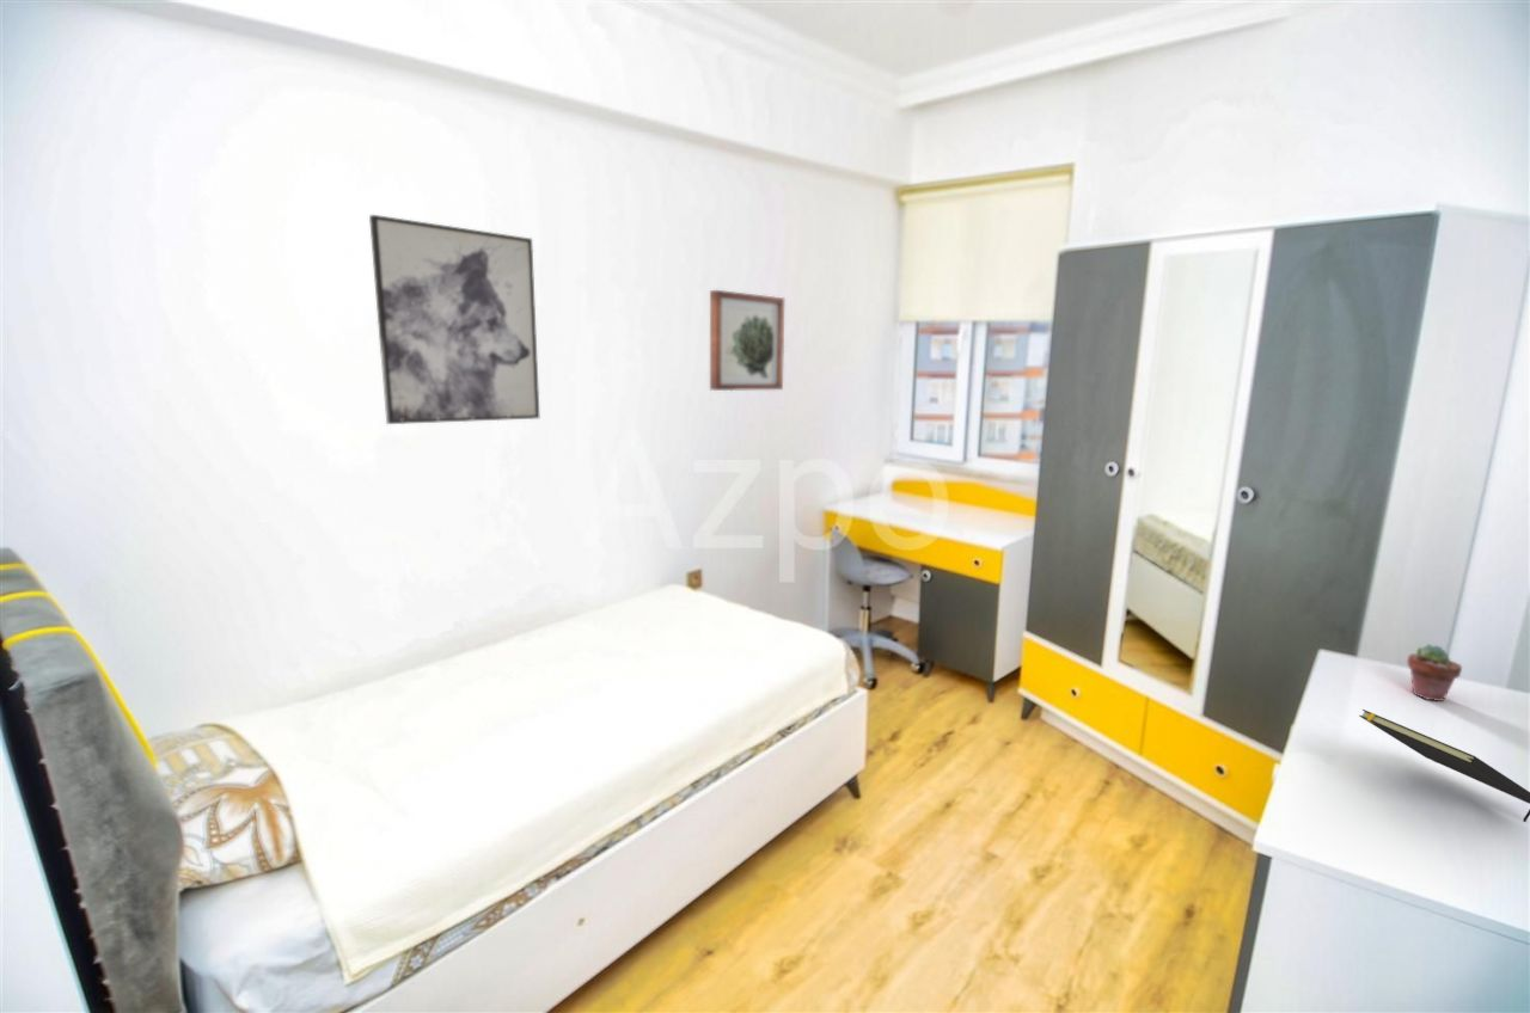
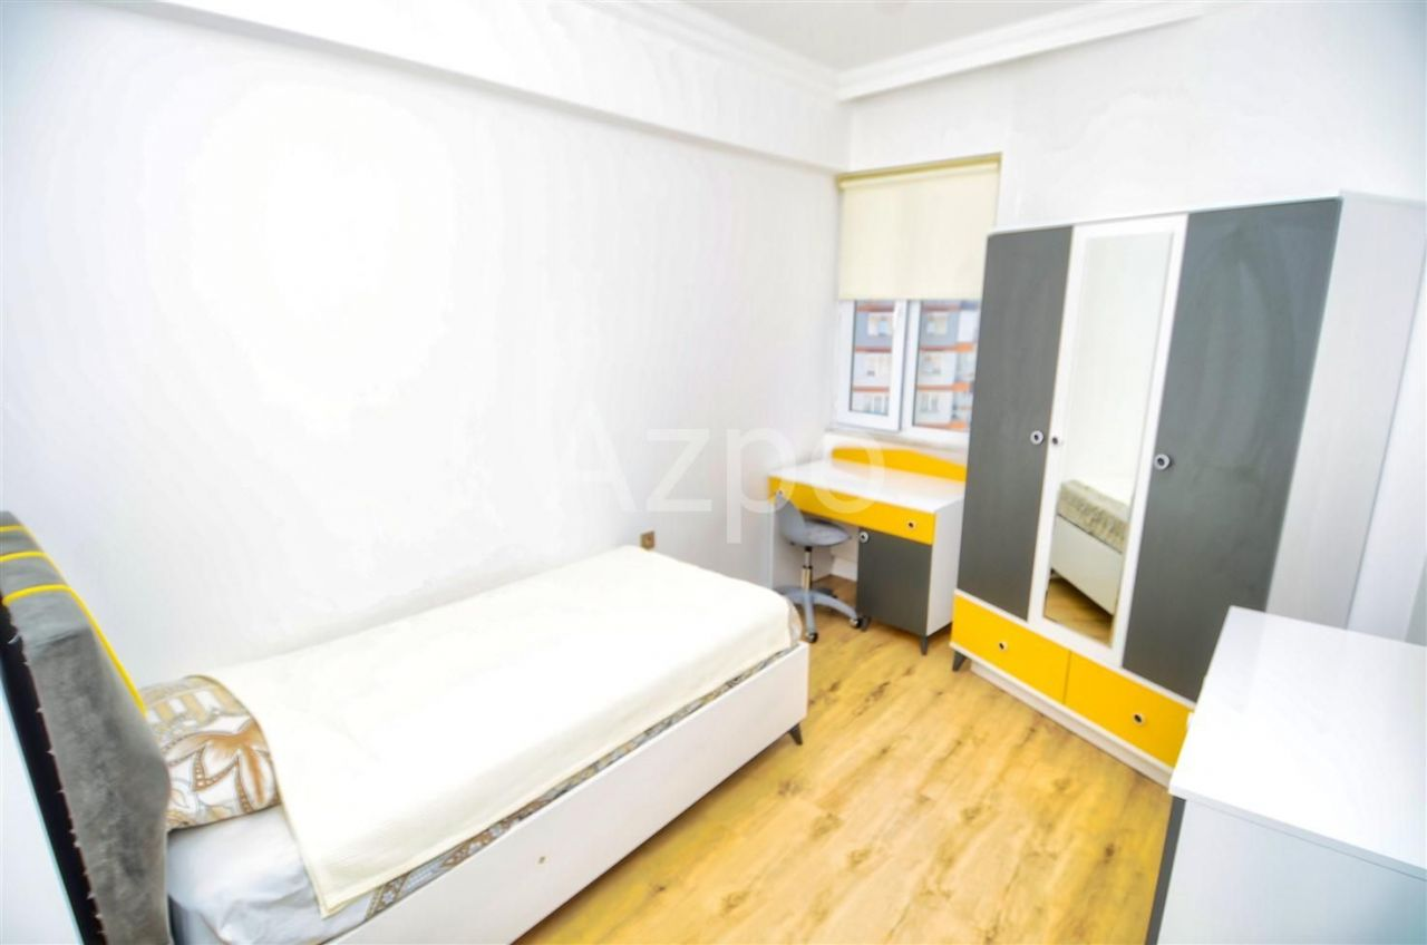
- wall art (463, 326)
- potted succulent (1432, 670)
- wall art (748, 342)
- notepad (1446, 765)
